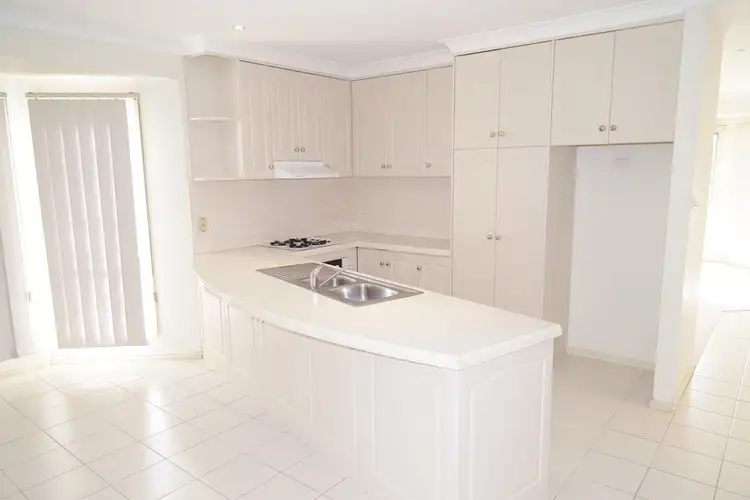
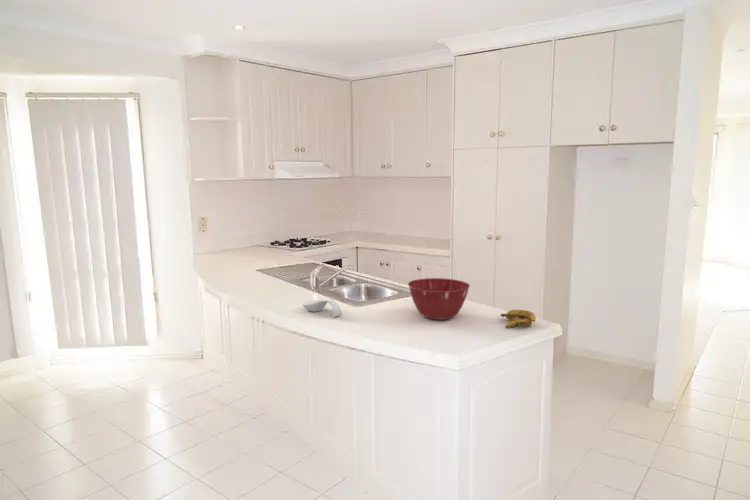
+ mixing bowl (438, 300)
+ banana (515, 317)
+ spoon rest (322, 305)
